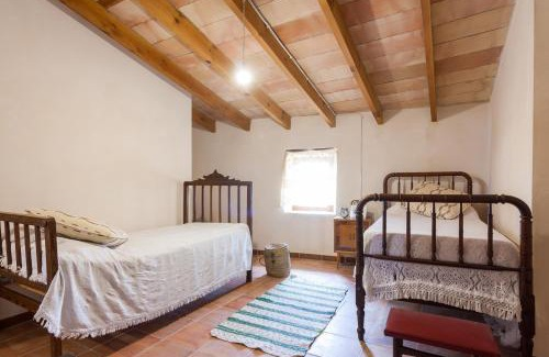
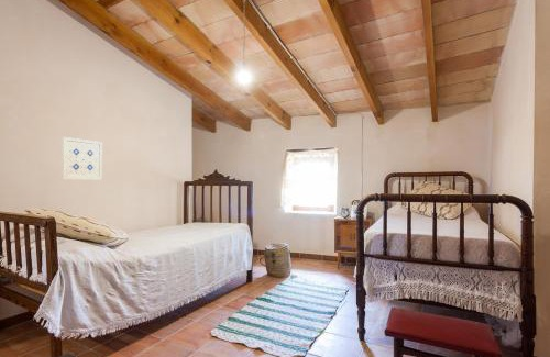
+ wall art (82, 159)
